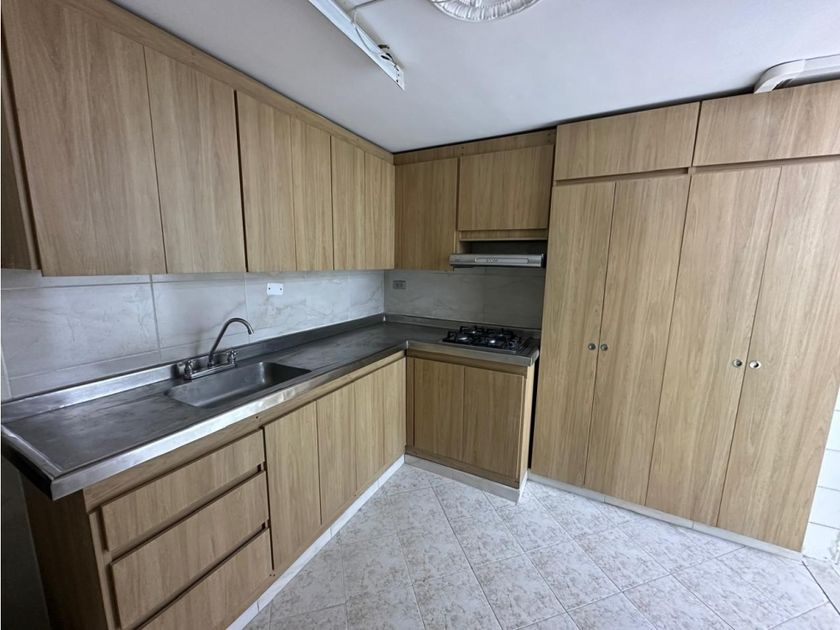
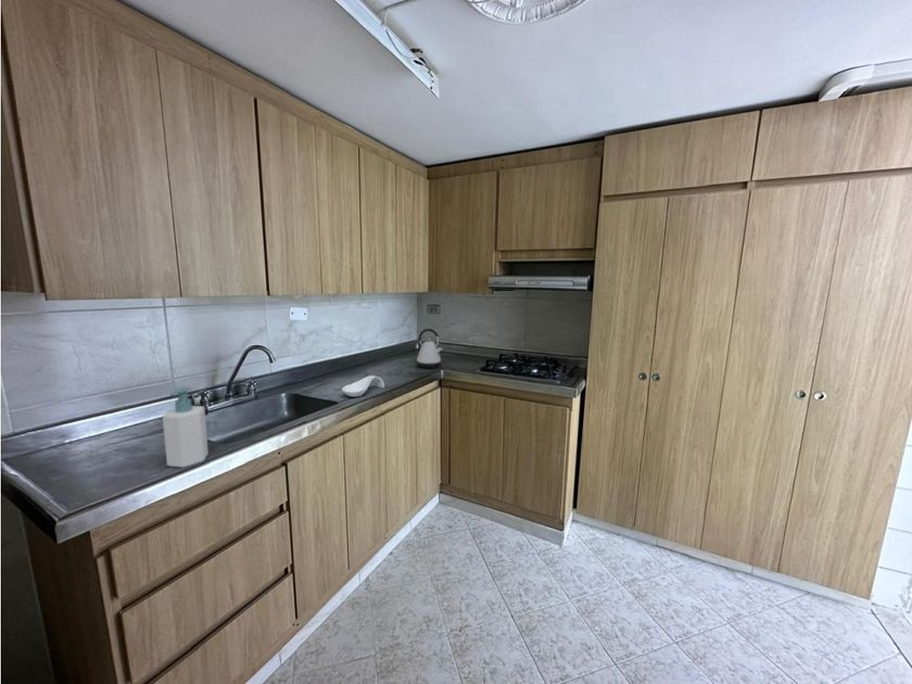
+ kettle (429, 347)
+ soap bottle (185, 425)
+ spoon rest (364, 384)
